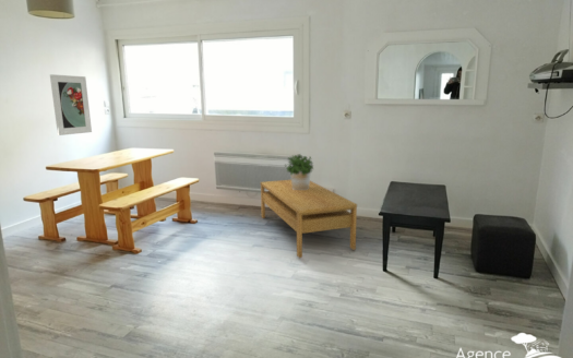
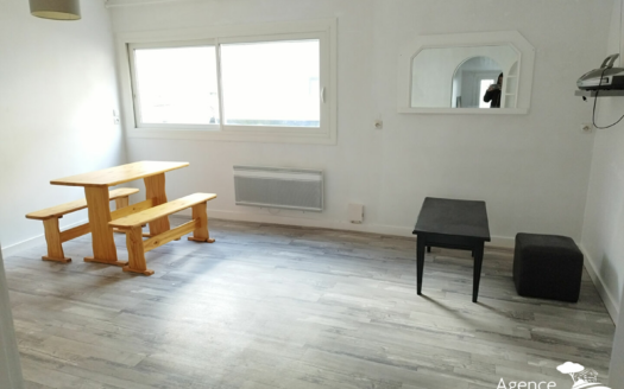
- potted plant (298, 171)
- coffee table (302, 212)
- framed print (72, 105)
